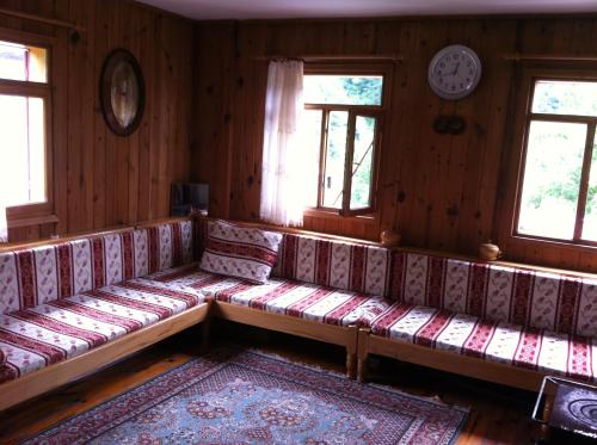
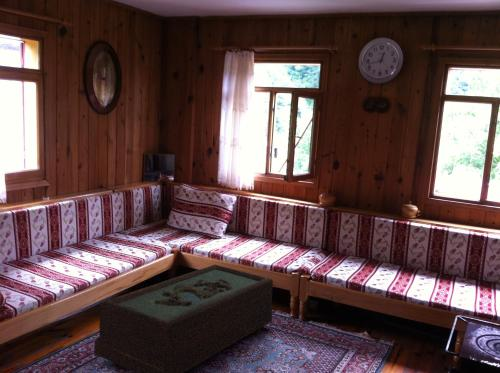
+ coffee table (192, 316)
